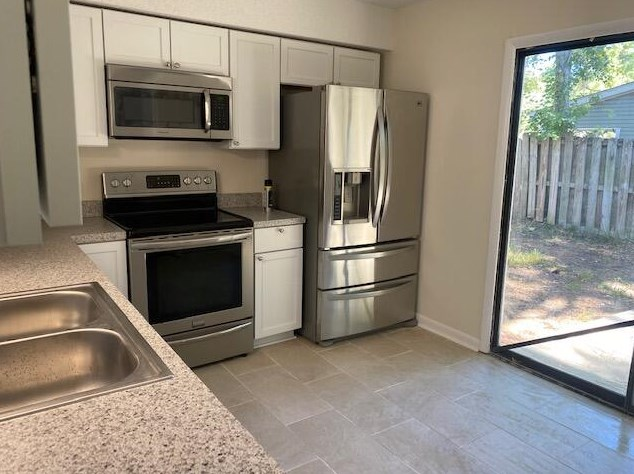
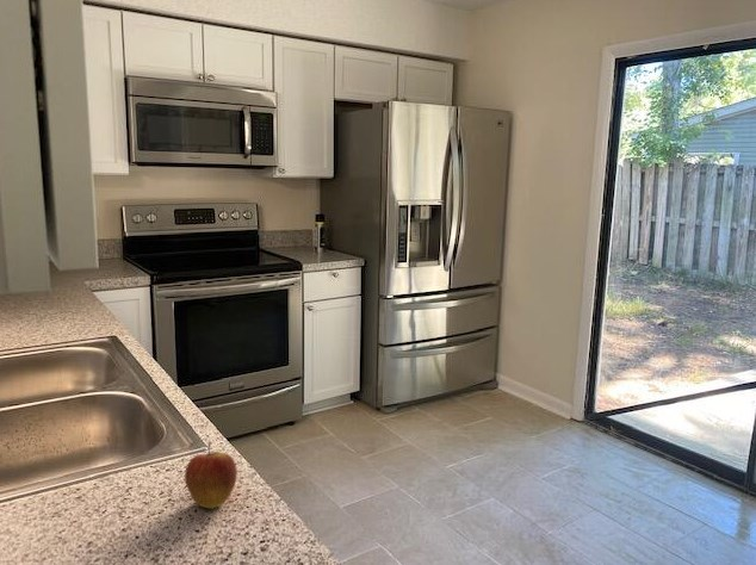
+ apple (210, 474)
